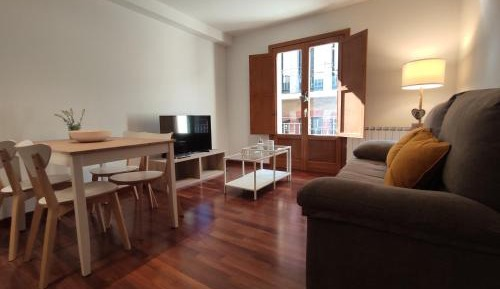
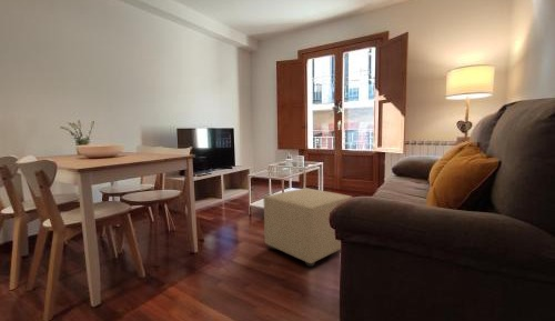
+ ottoman (307, 222)
